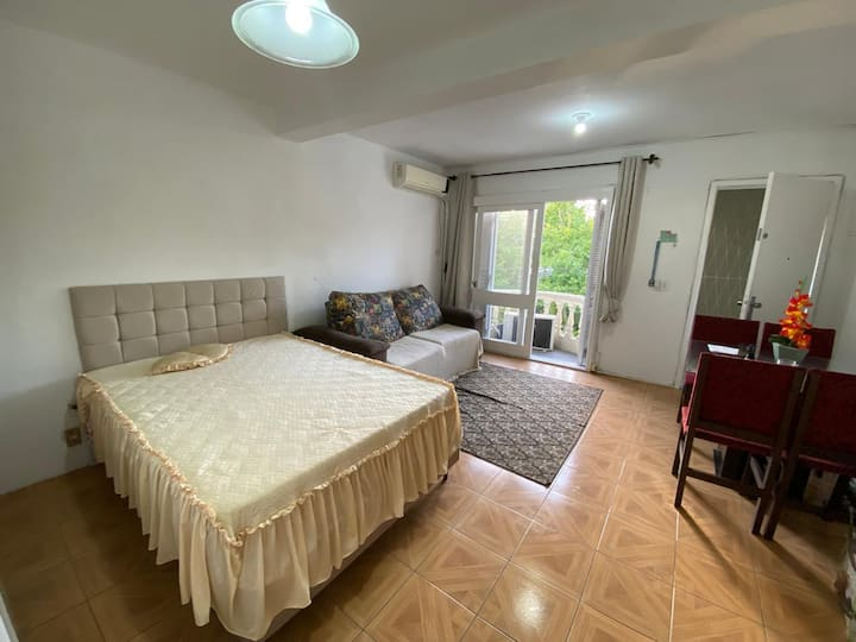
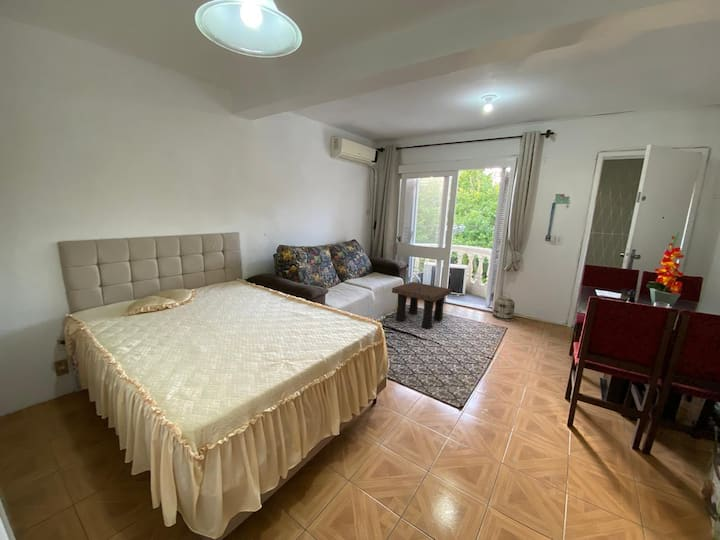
+ basket (504, 305)
+ side table (417, 304)
